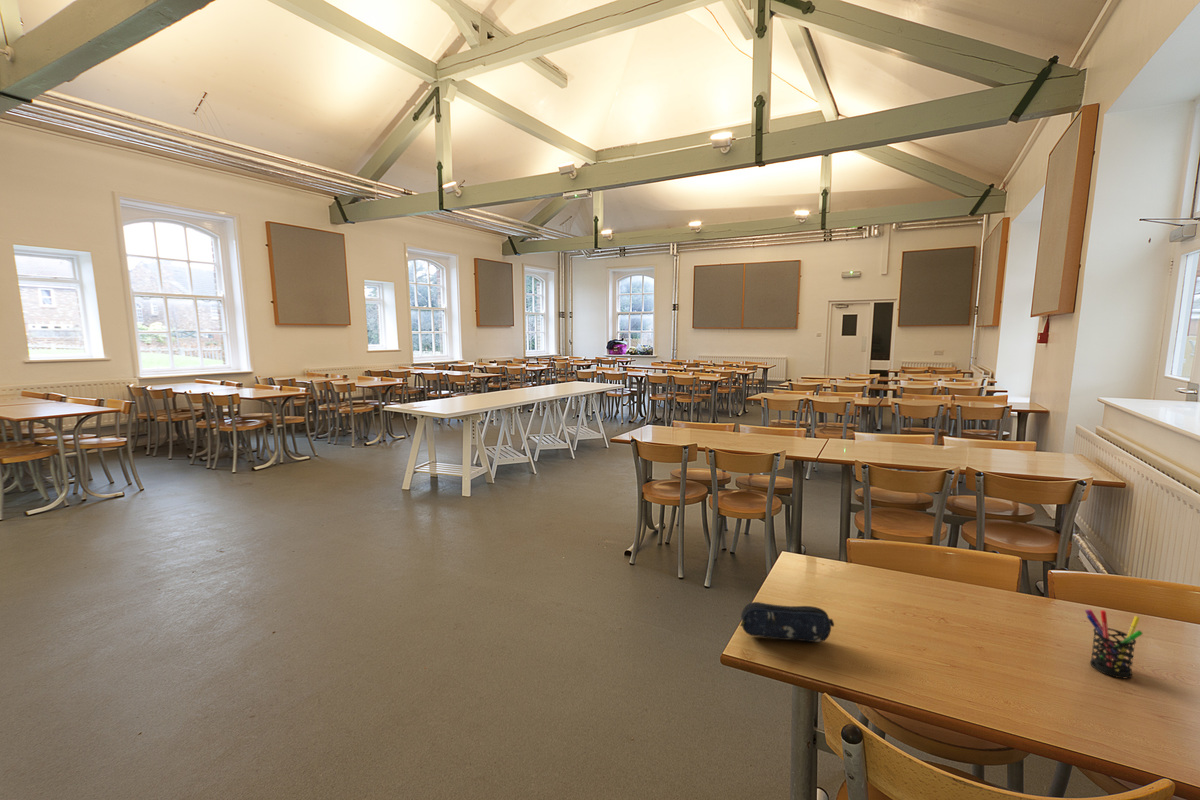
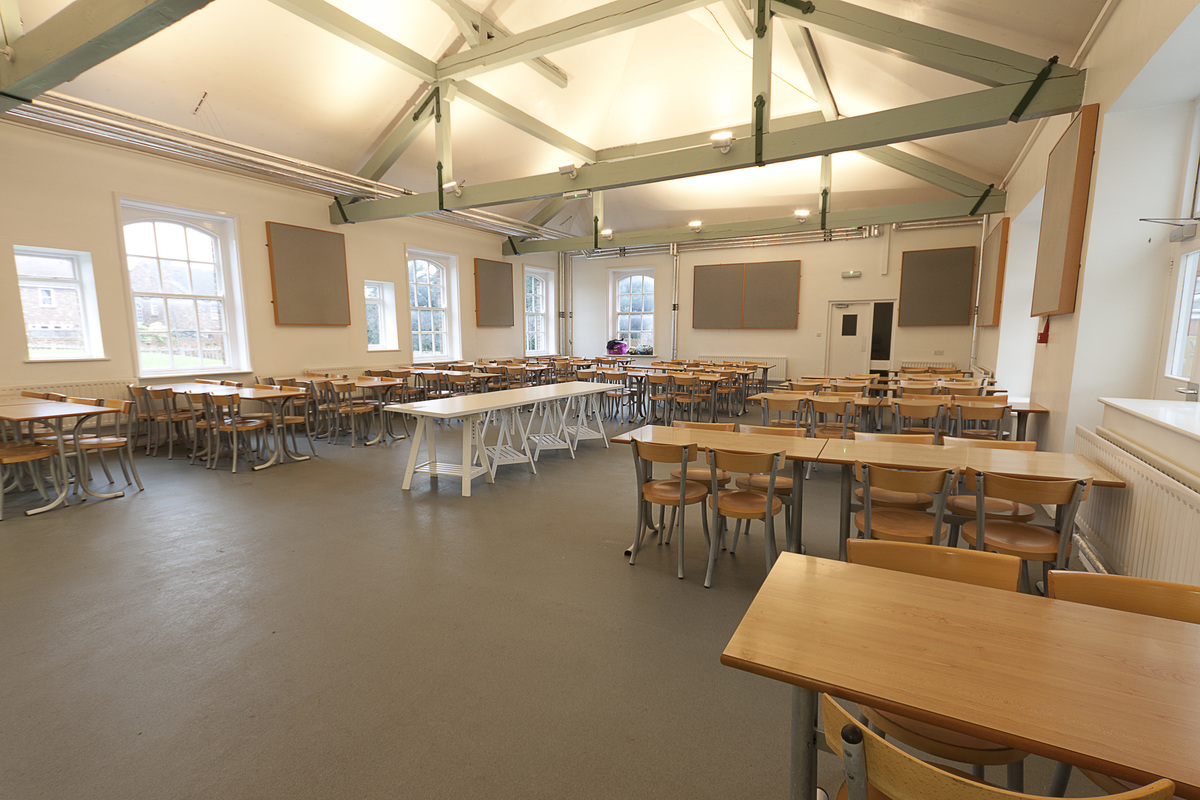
- pencil case (785, 622)
- pen holder (1116, 641)
